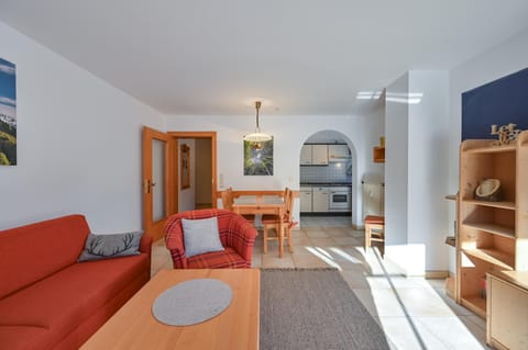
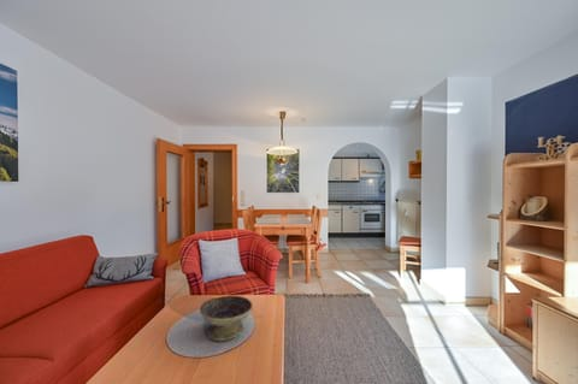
+ decorative bowl (226, 317)
